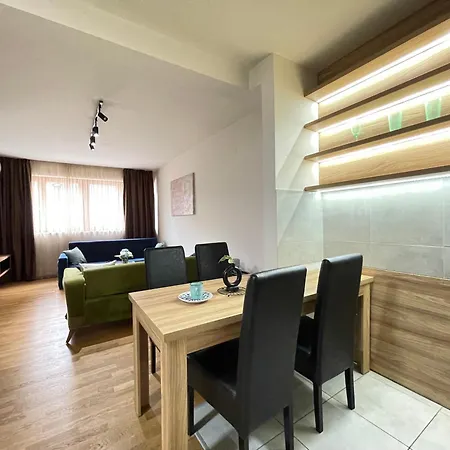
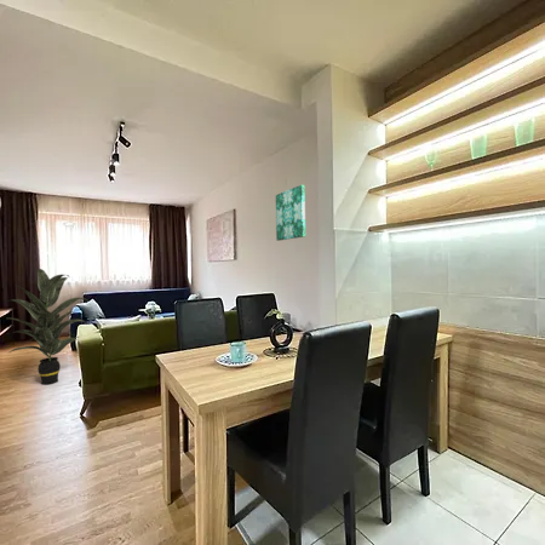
+ wall art (289, 214)
+ indoor plant (48, 325)
